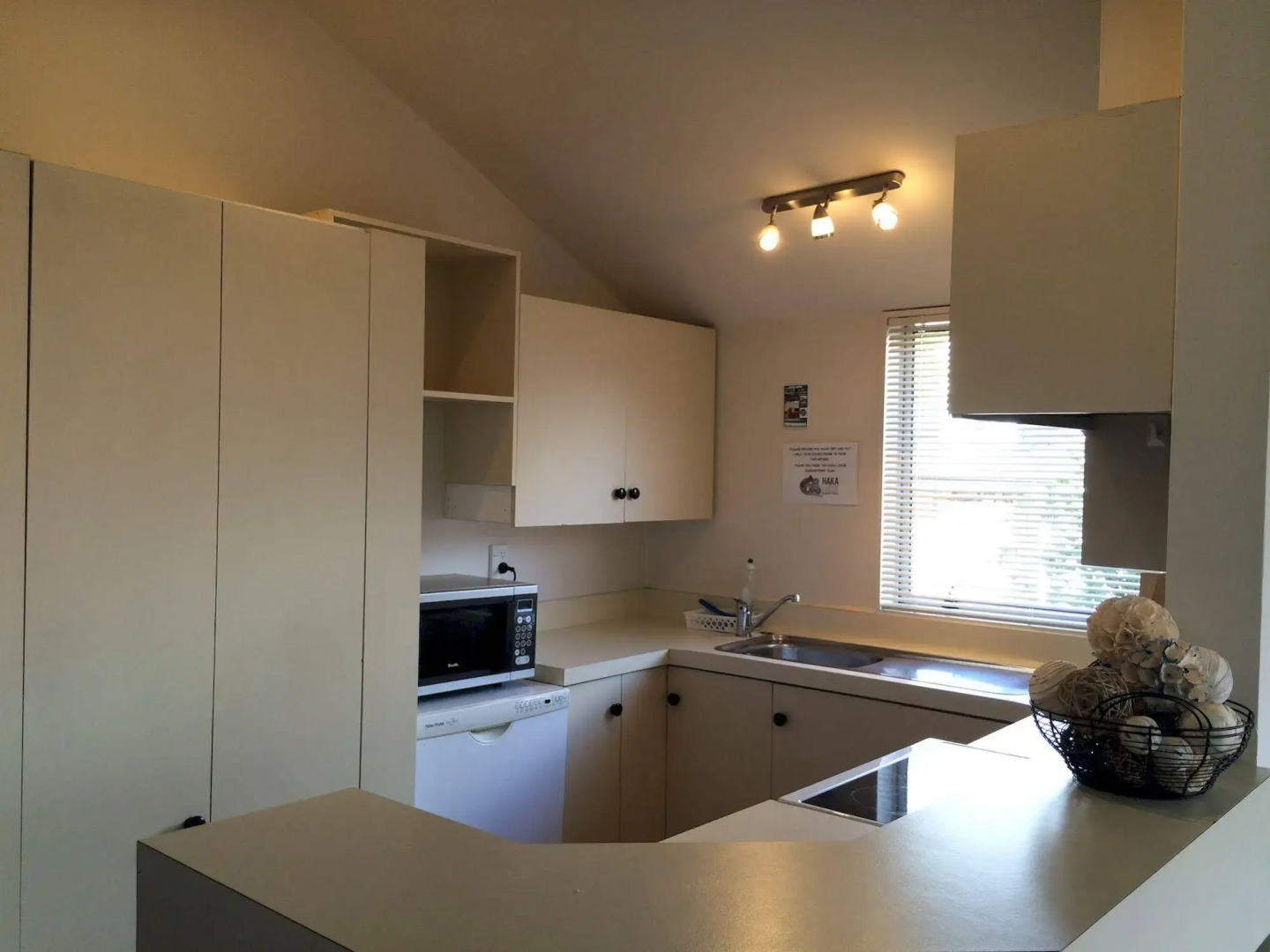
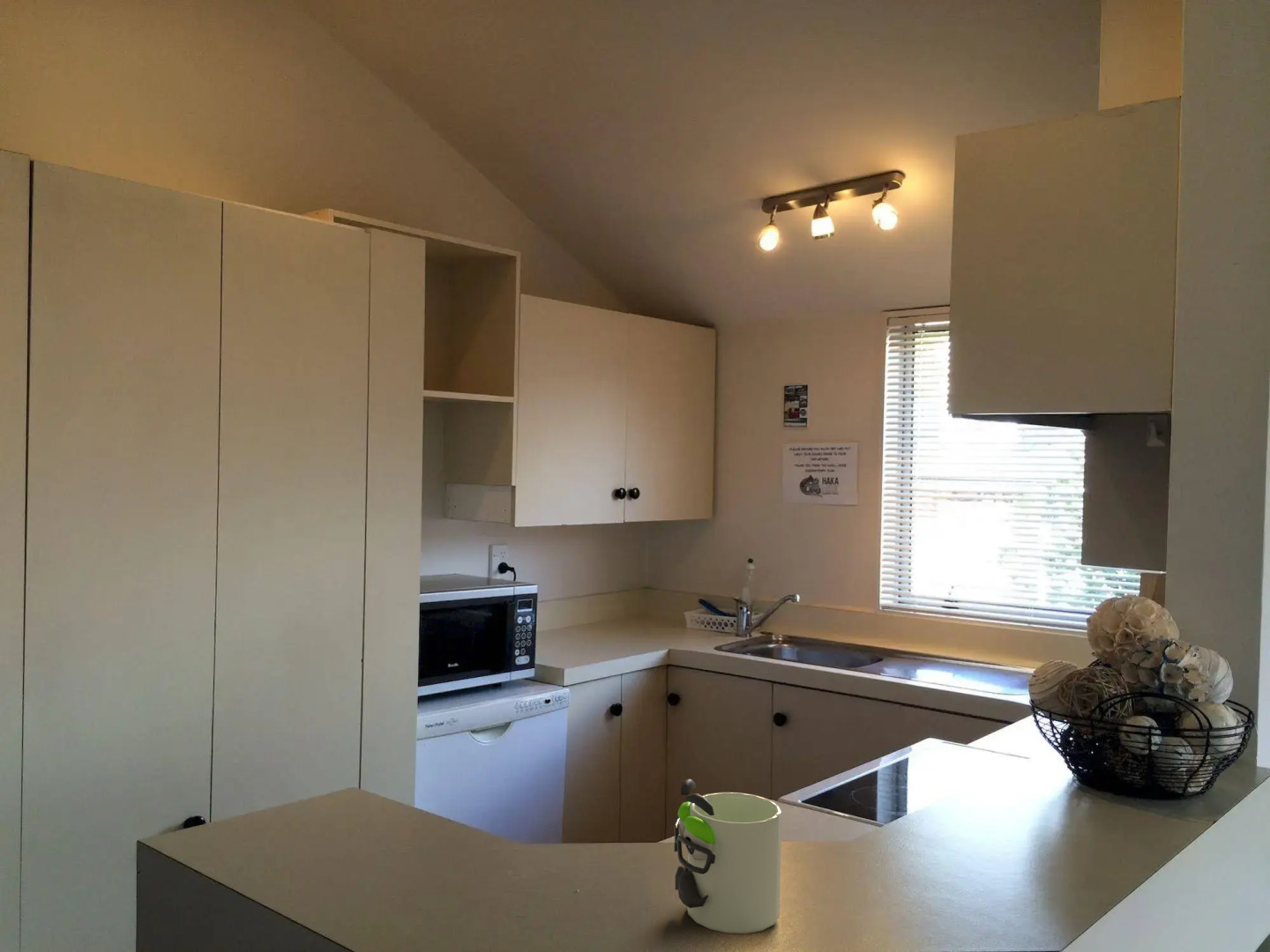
+ mug (723, 843)
